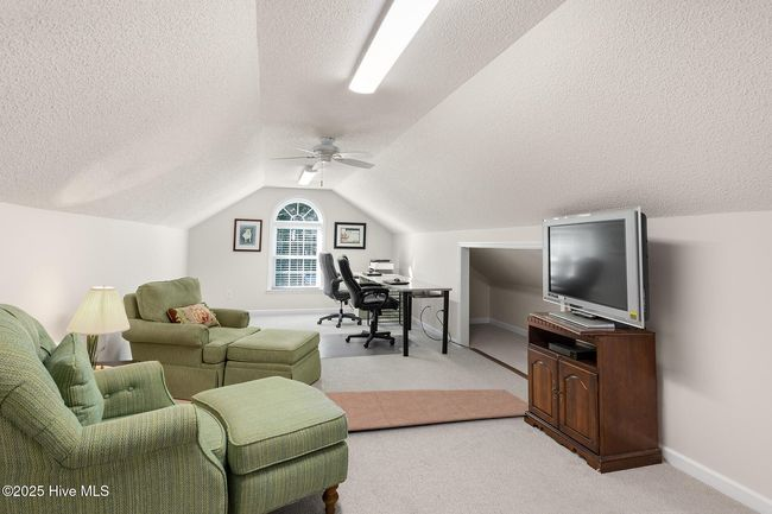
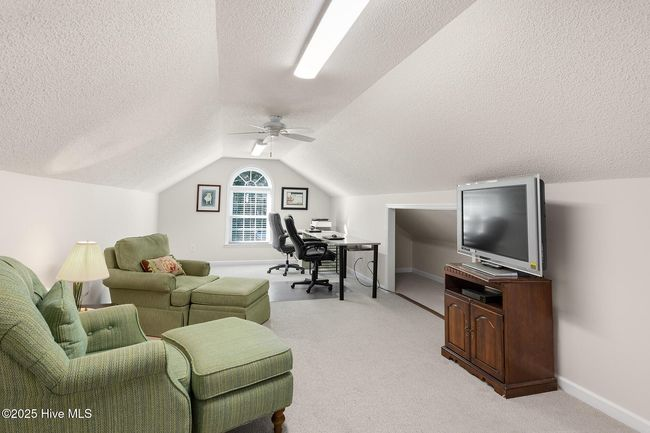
- rug (380, 405)
